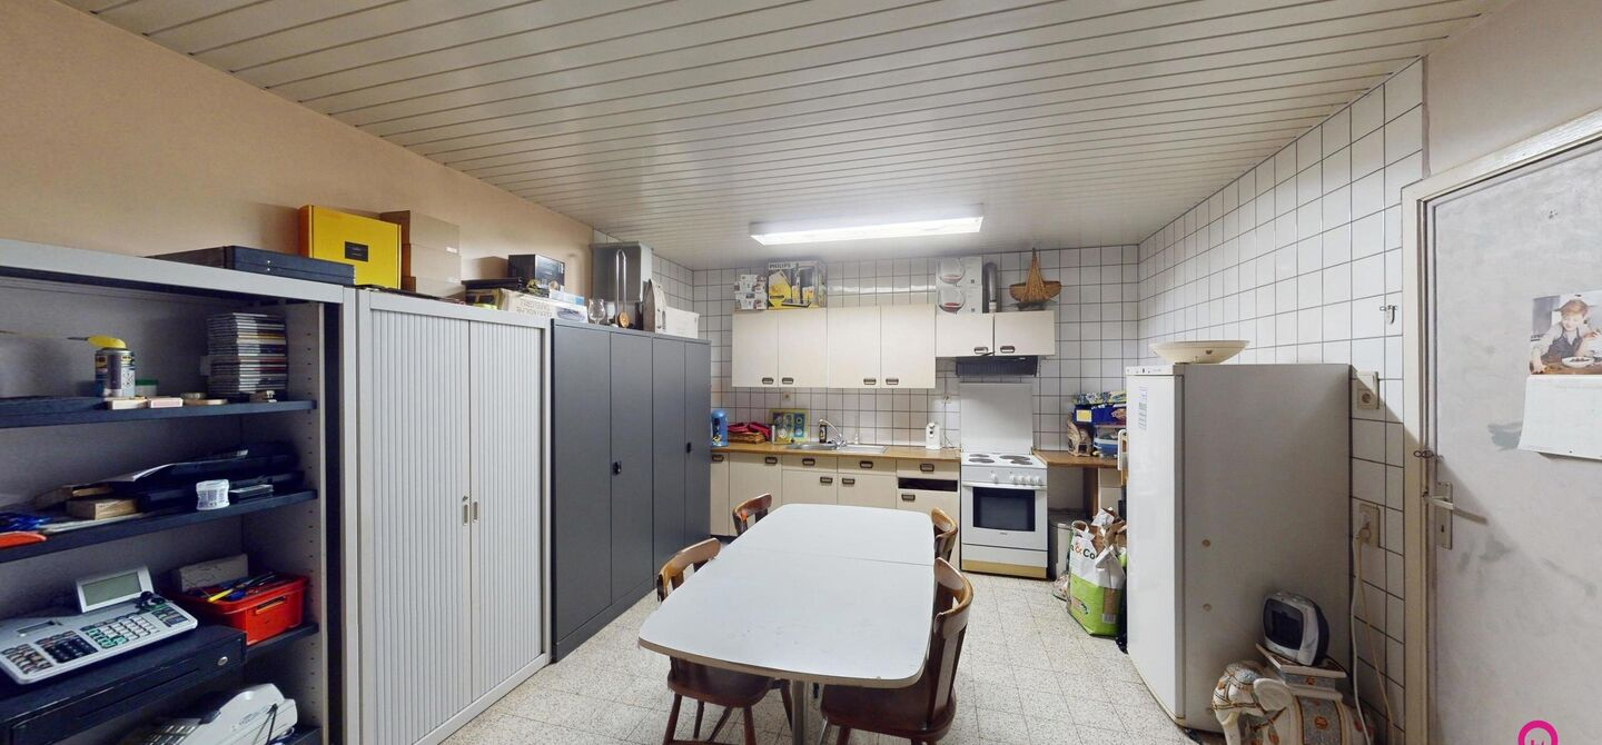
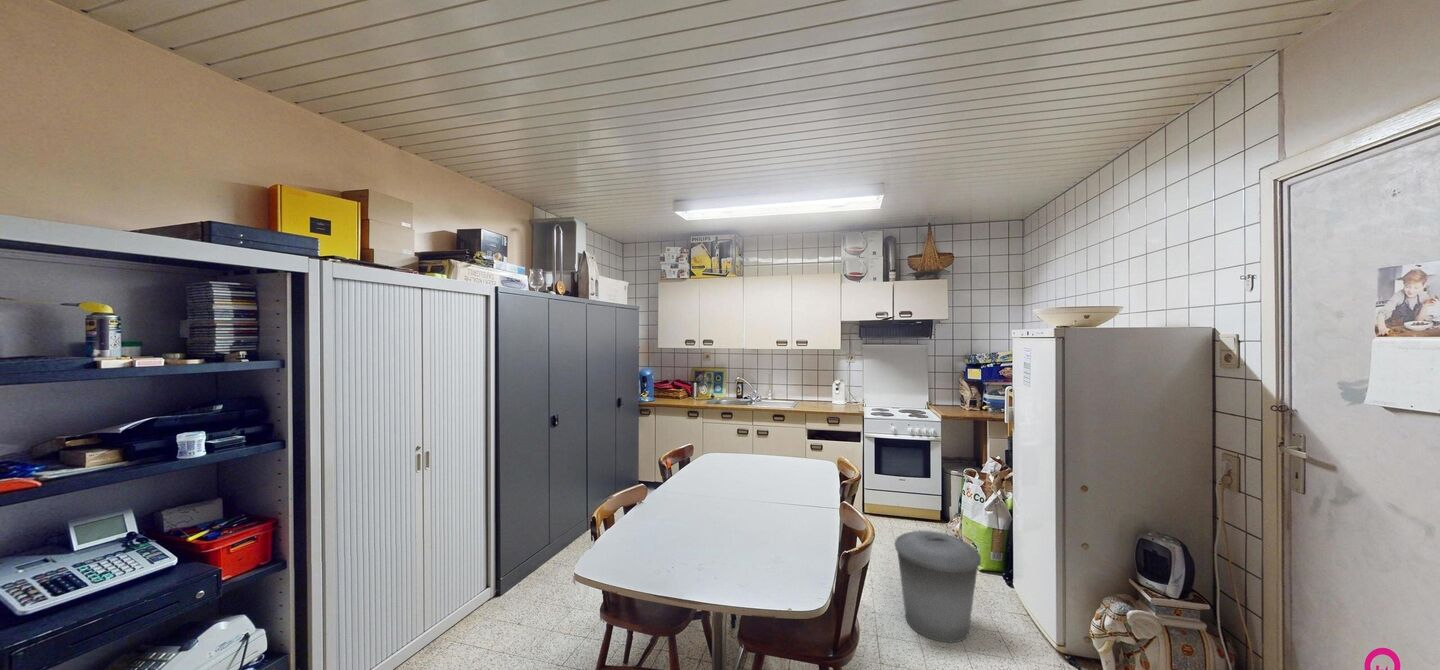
+ trash can (936, 579)
